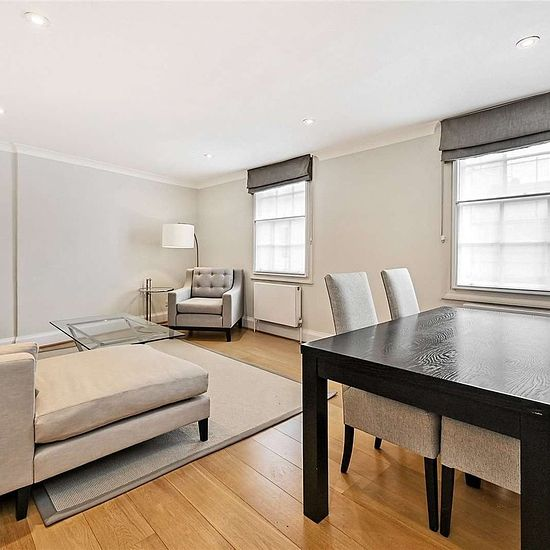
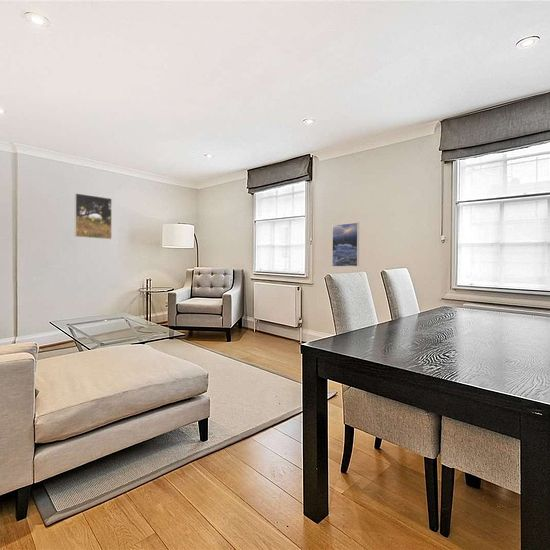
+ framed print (93, 217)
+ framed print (345, 245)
